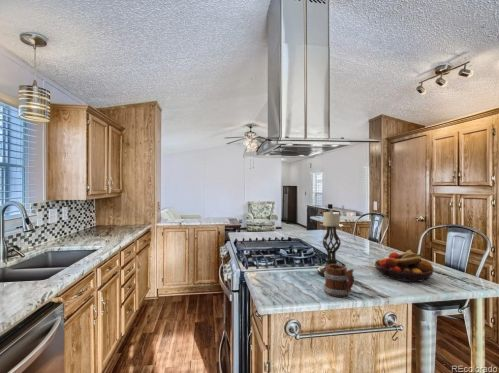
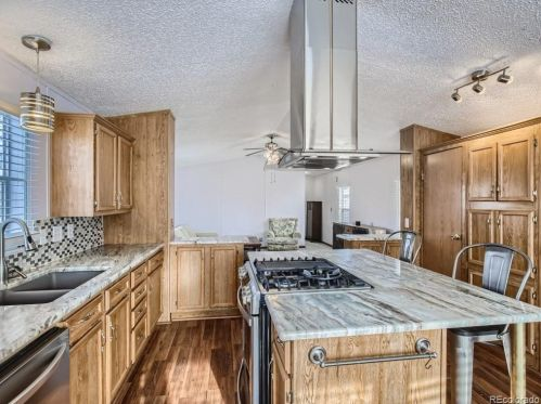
- candle holder (331, 241)
- fruit bowl (402, 262)
- mug (339, 279)
